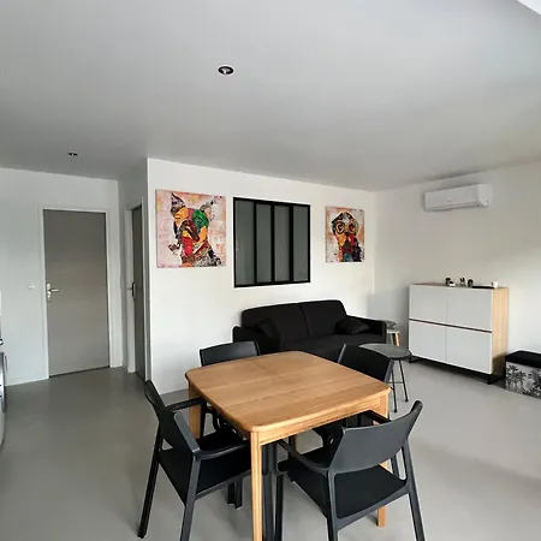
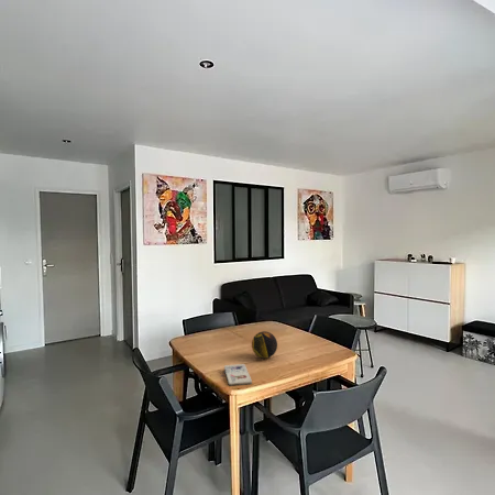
+ decorative orb (264, 344)
+ paperback book (235, 373)
